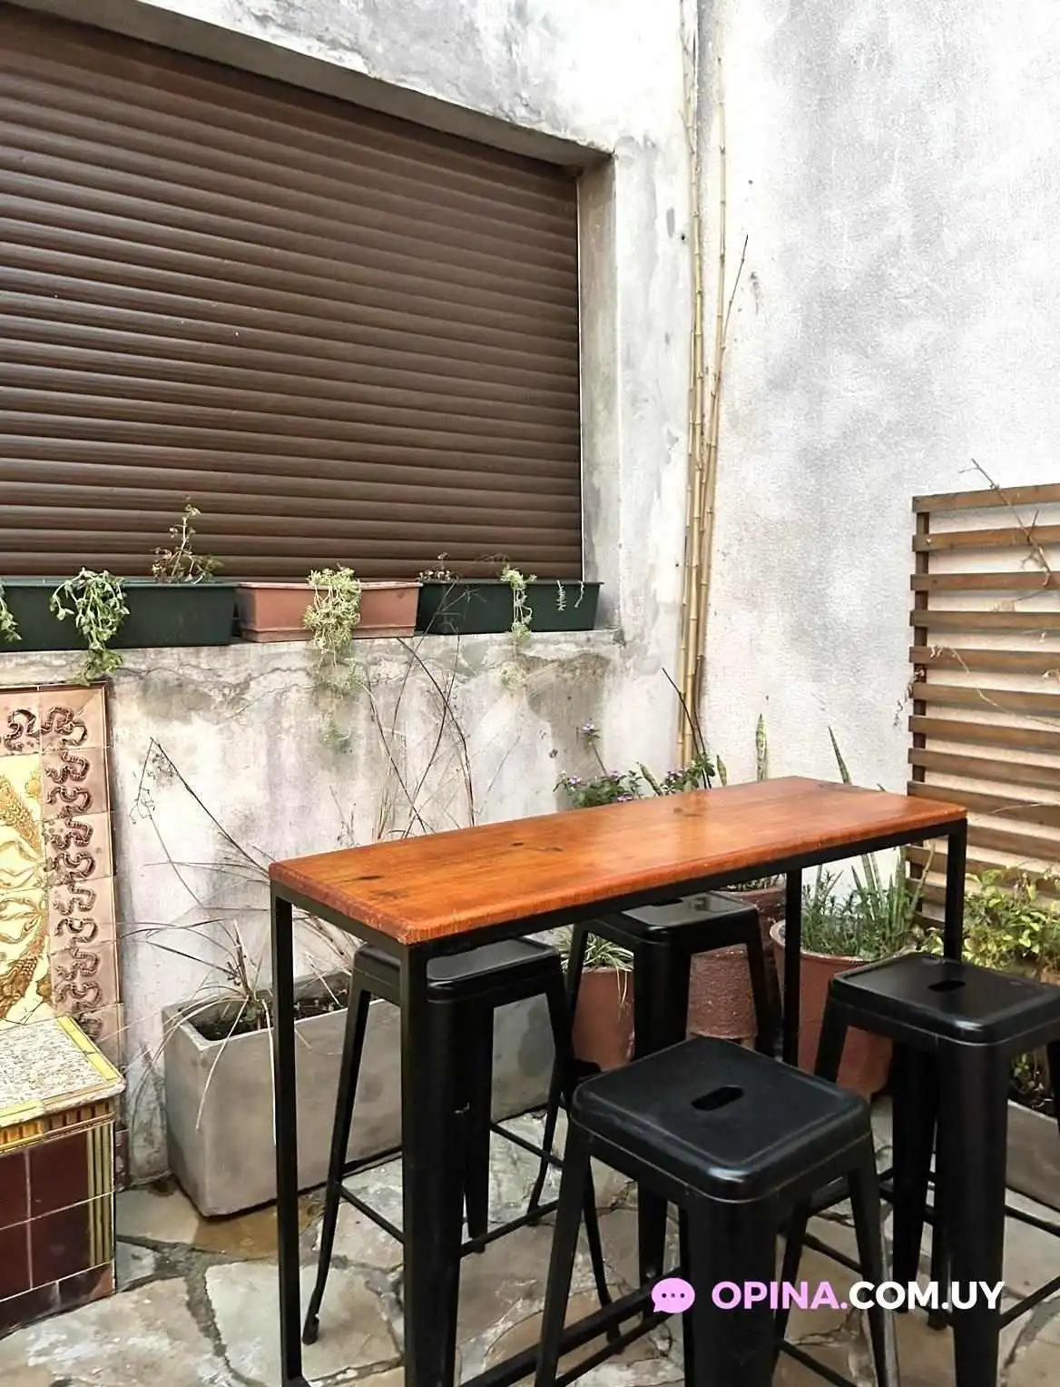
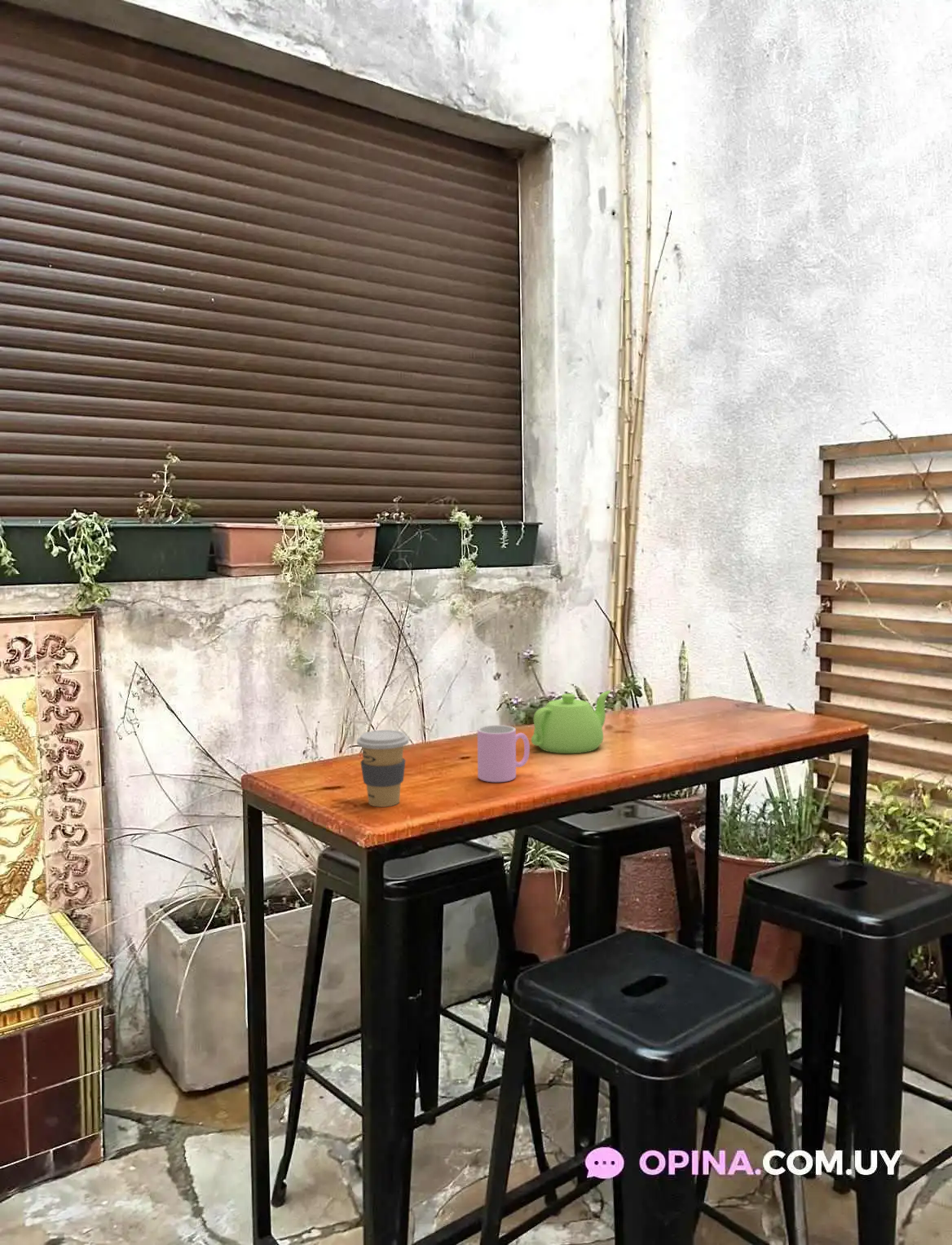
+ coffee cup (383, 768)
+ cup (505, 752)
+ teapot (571, 720)
